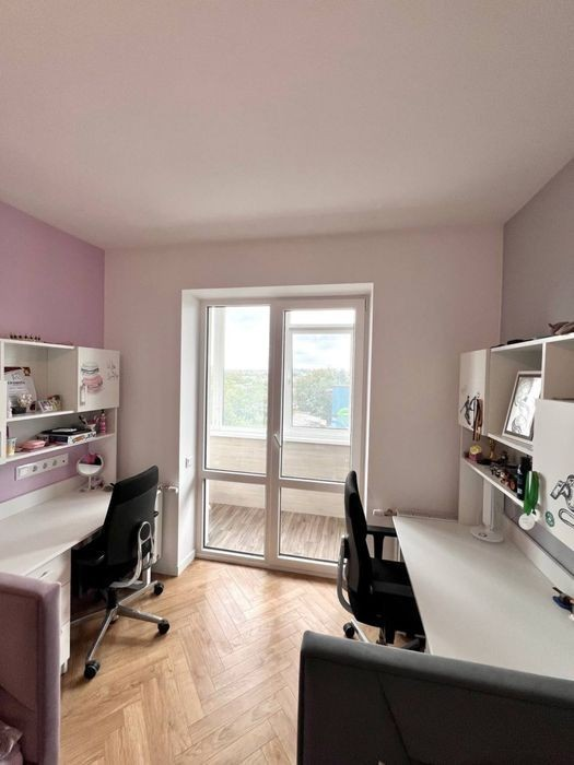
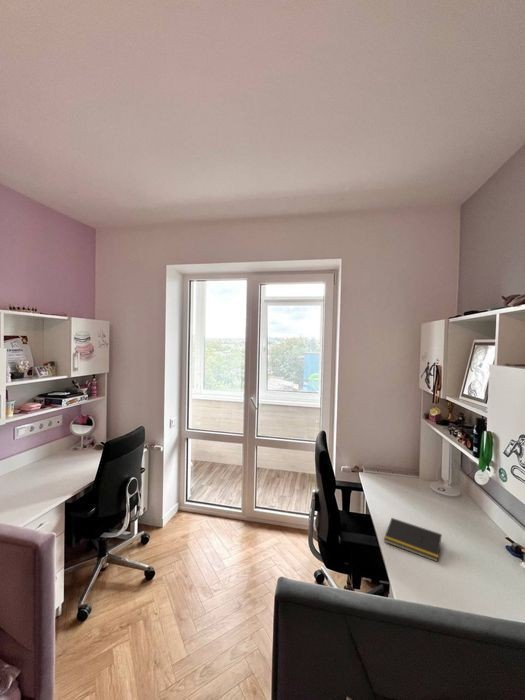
+ notepad (412, 537)
